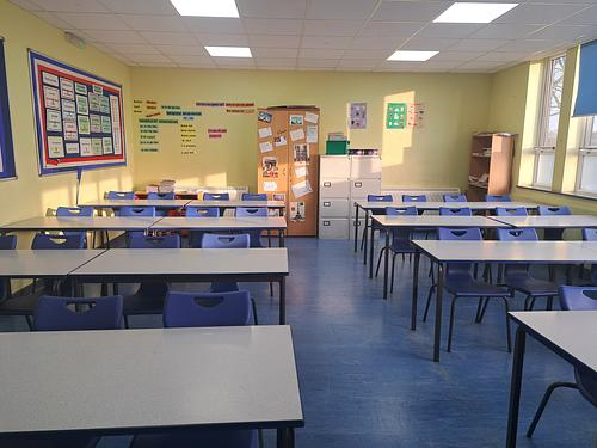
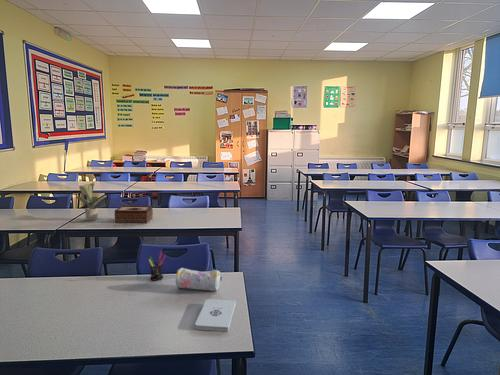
+ tissue box (134, 214)
+ potted plant (92, 200)
+ notepad (216, 314)
+ pencil case (198, 279)
+ pen holder (156, 265)
